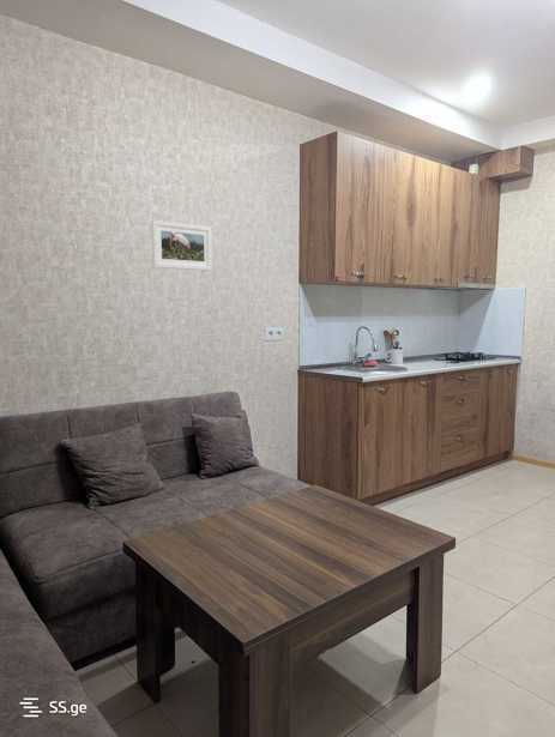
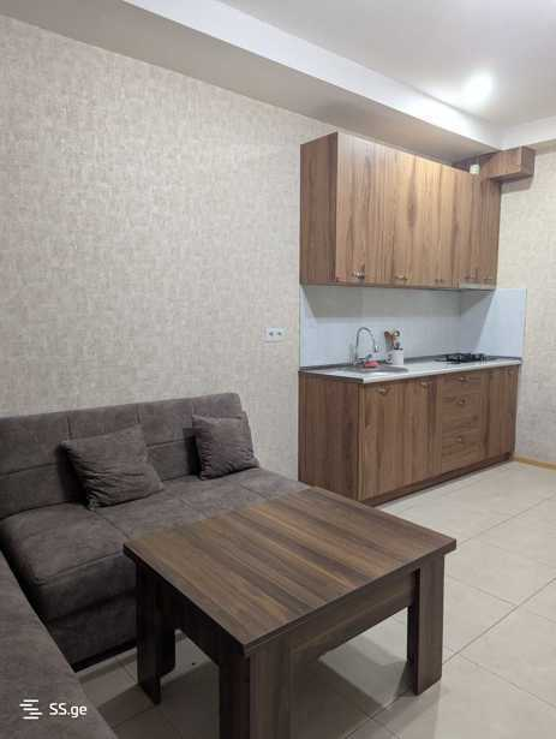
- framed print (182, 246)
